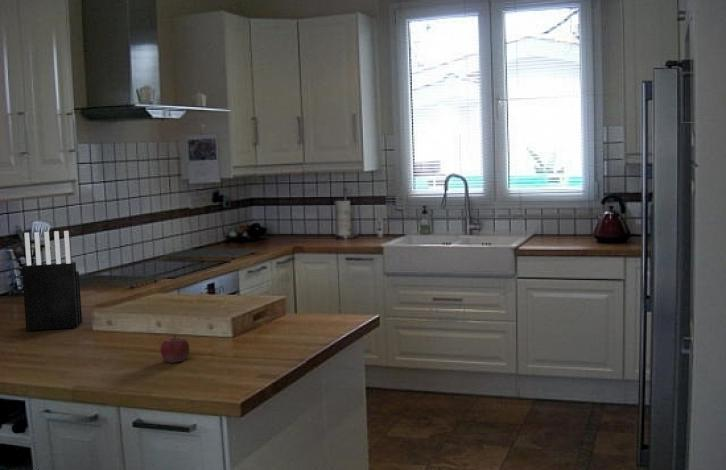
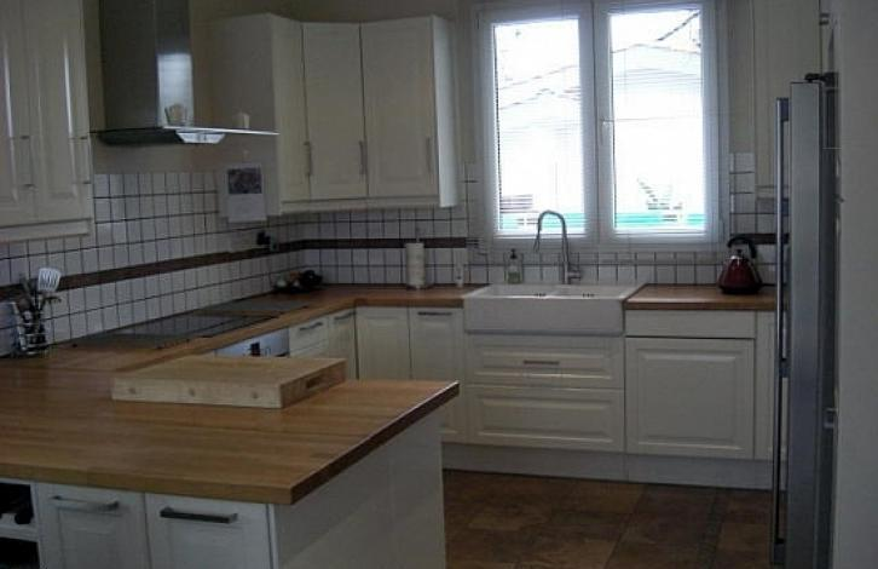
- knife block (52, 278)
- fruit (174, 347)
